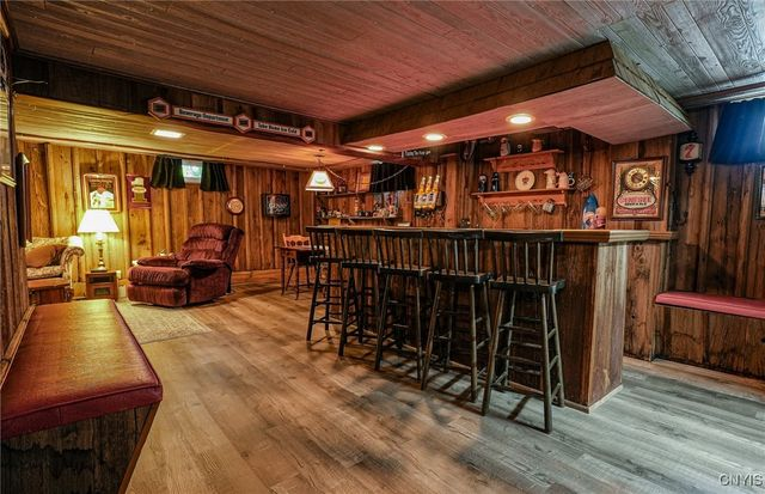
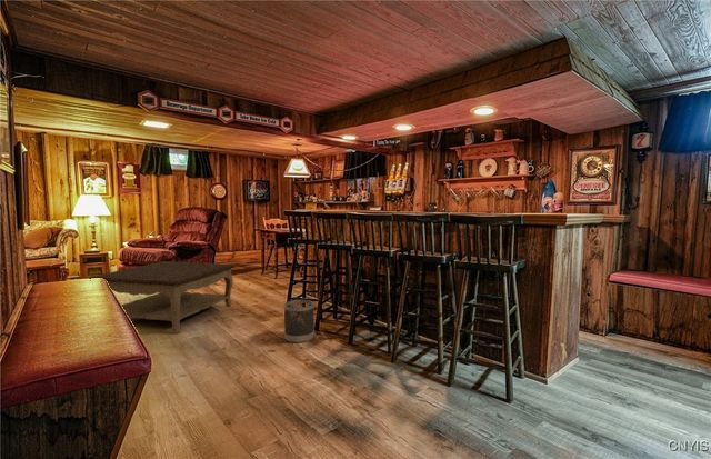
+ coffee table (169, 292)
+ wastebasket (299, 320)
